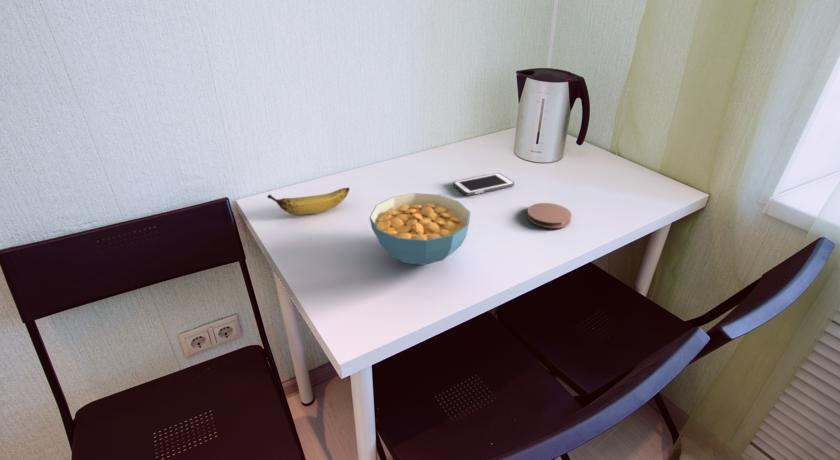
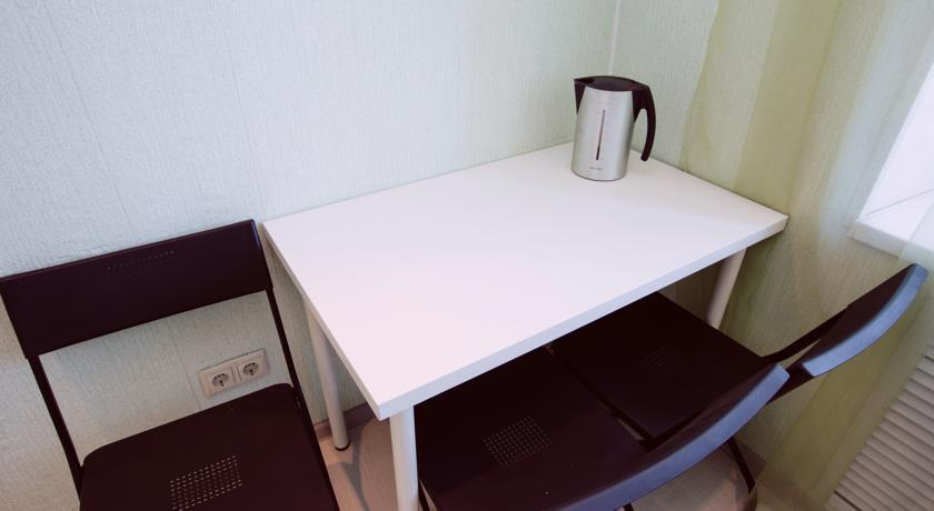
- coaster (549, 215)
- banana (310, 200)
- cereal bowl (420, 235)
- cell phone (483, 184)
